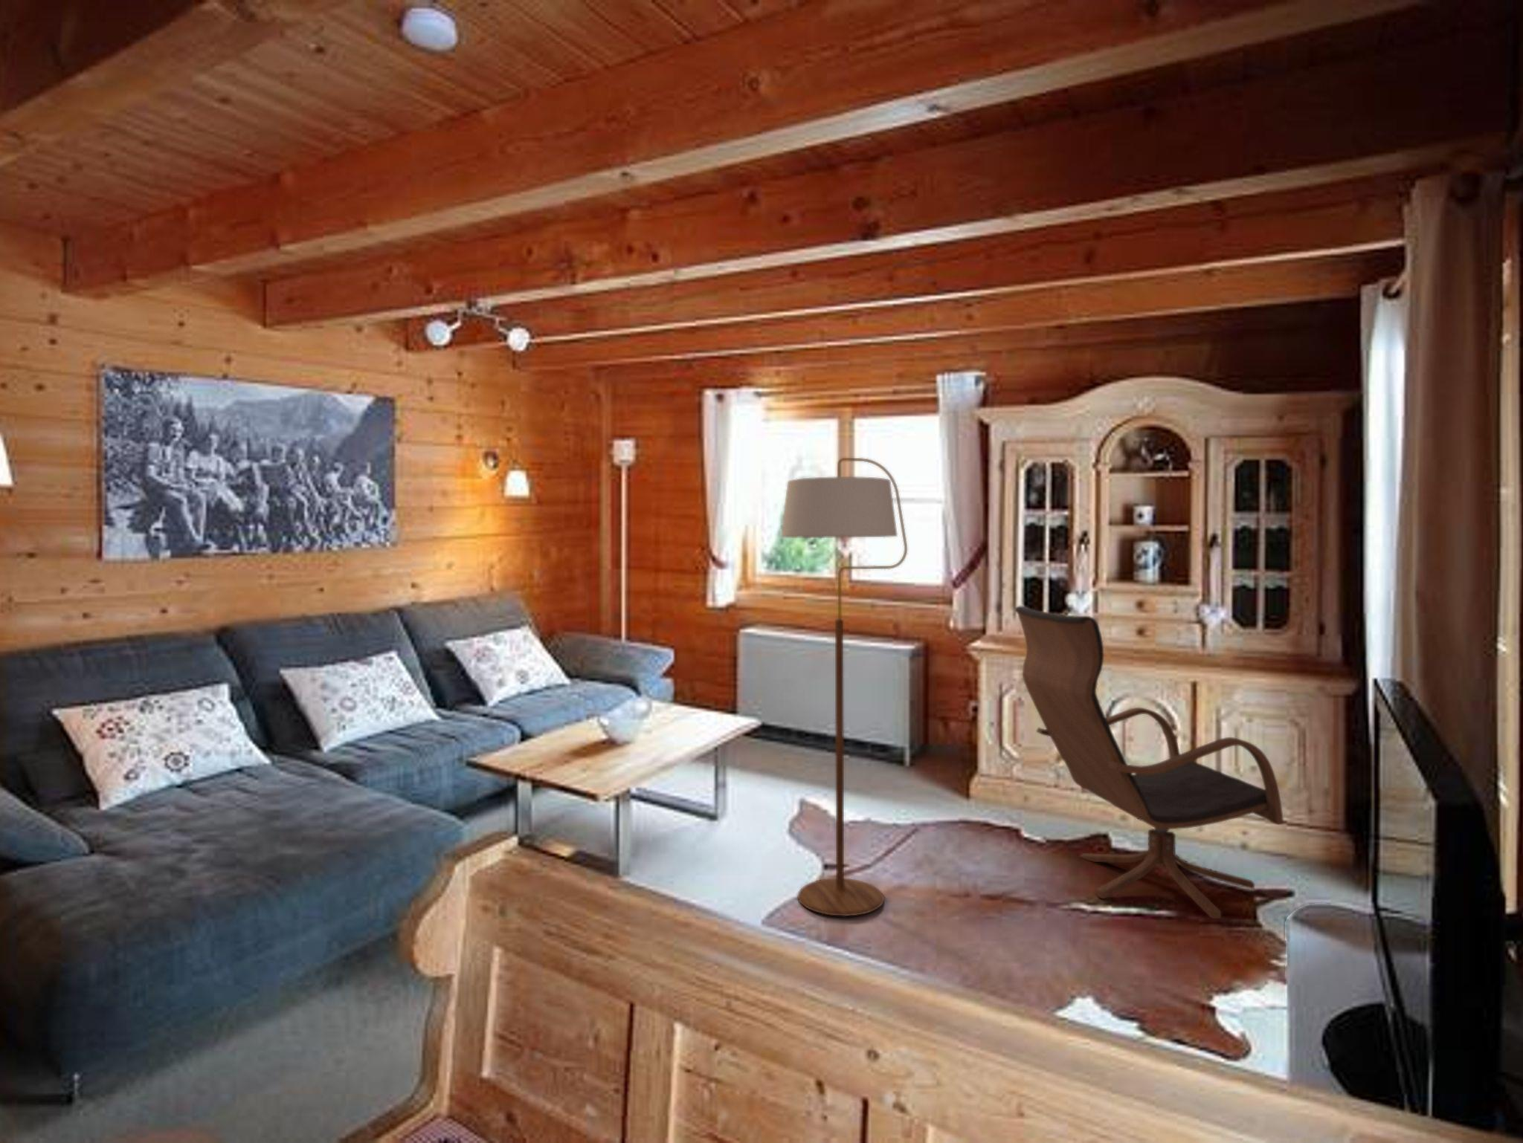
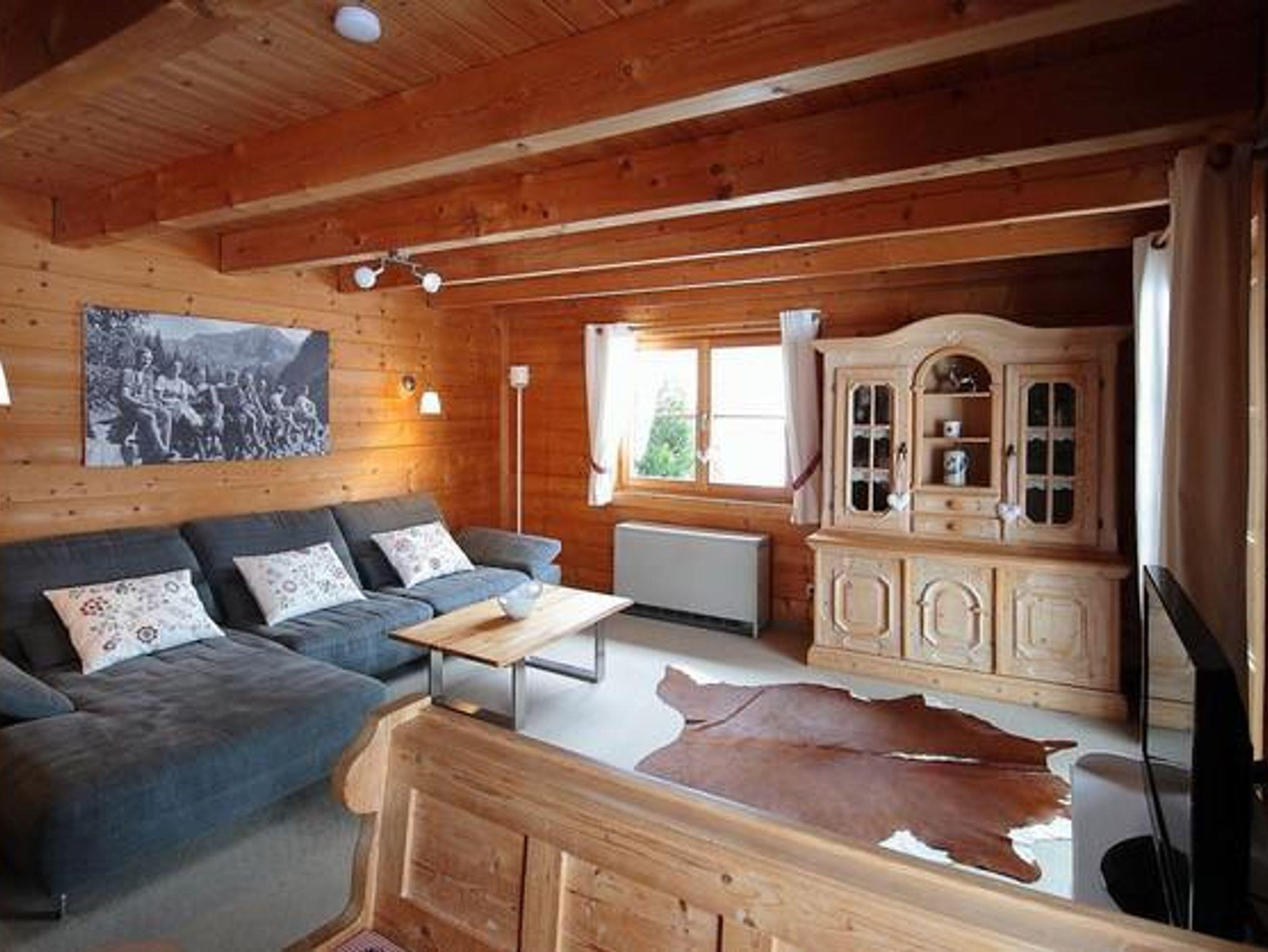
- lounge chair (1139, 766)
- floor lamp (842, 678)
